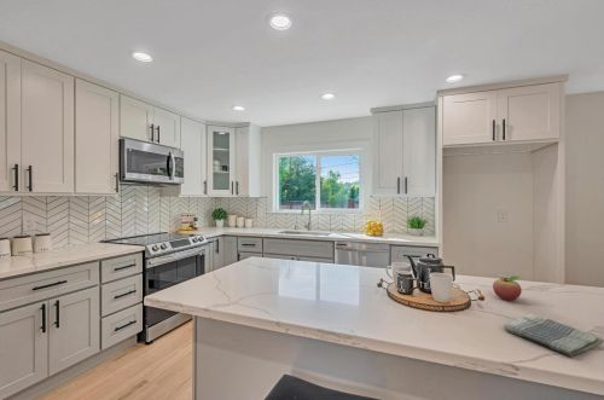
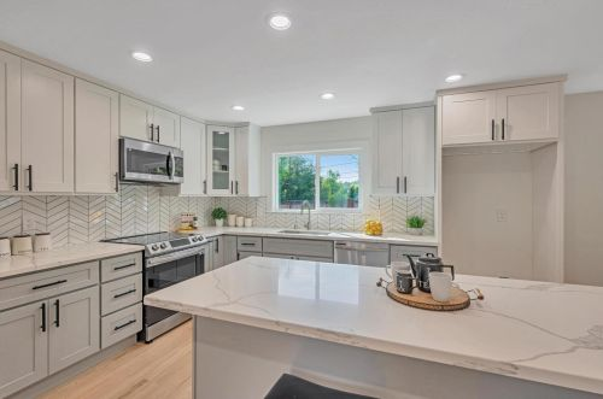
- dish towel (551, 331)
- fruit (506, 286)
